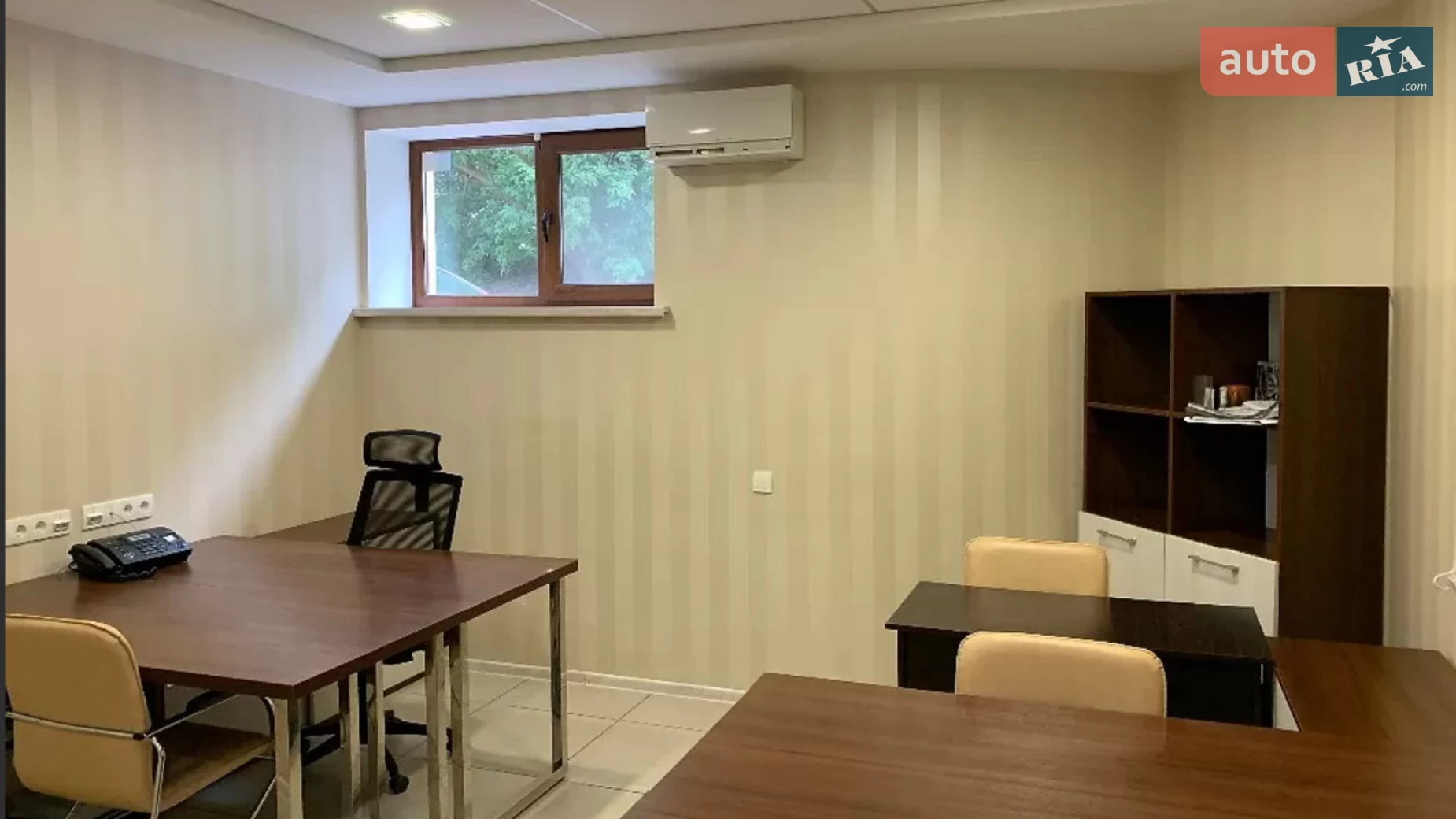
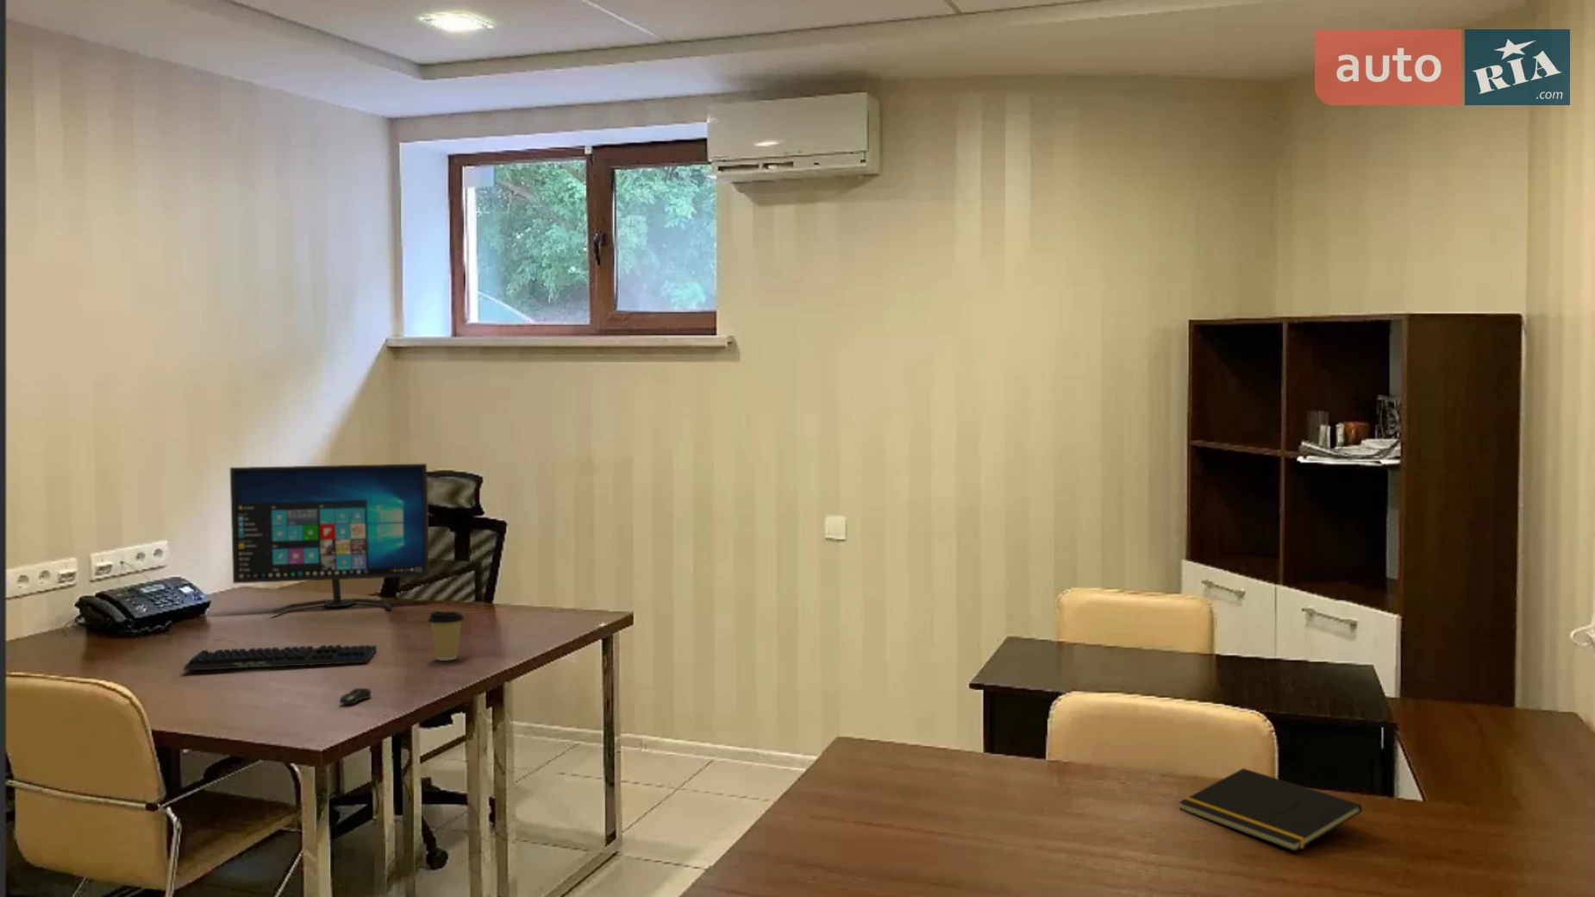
+ coffee cup (446, 635)
+ computer mouse (362, 690)
+ keyboard (283, 656)
+ notepad (1267, 806)
+ computer monitor (332, 537)
